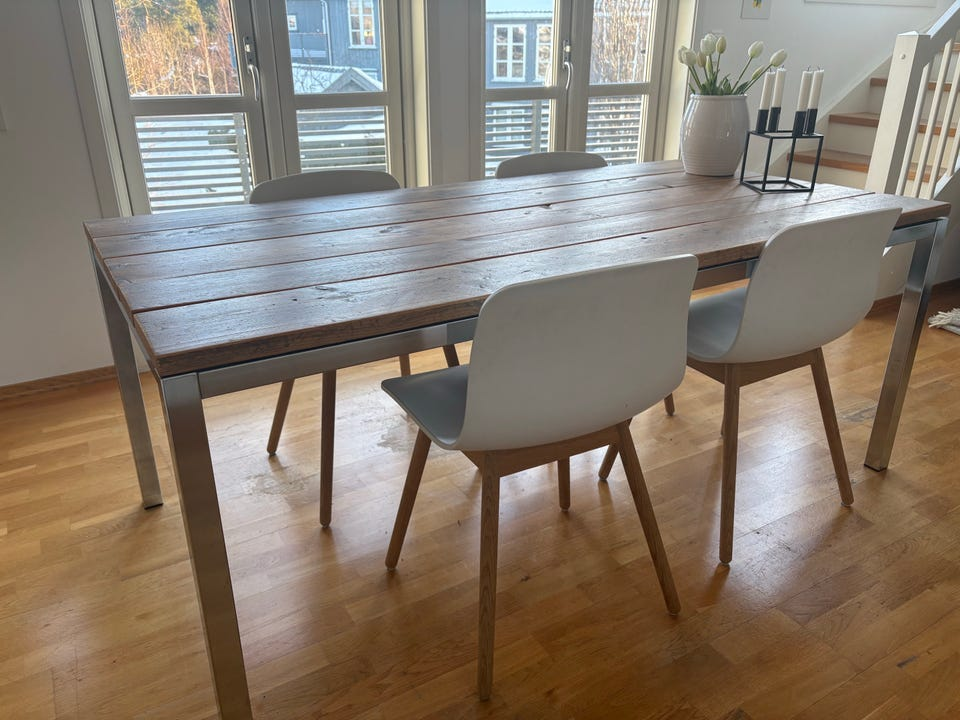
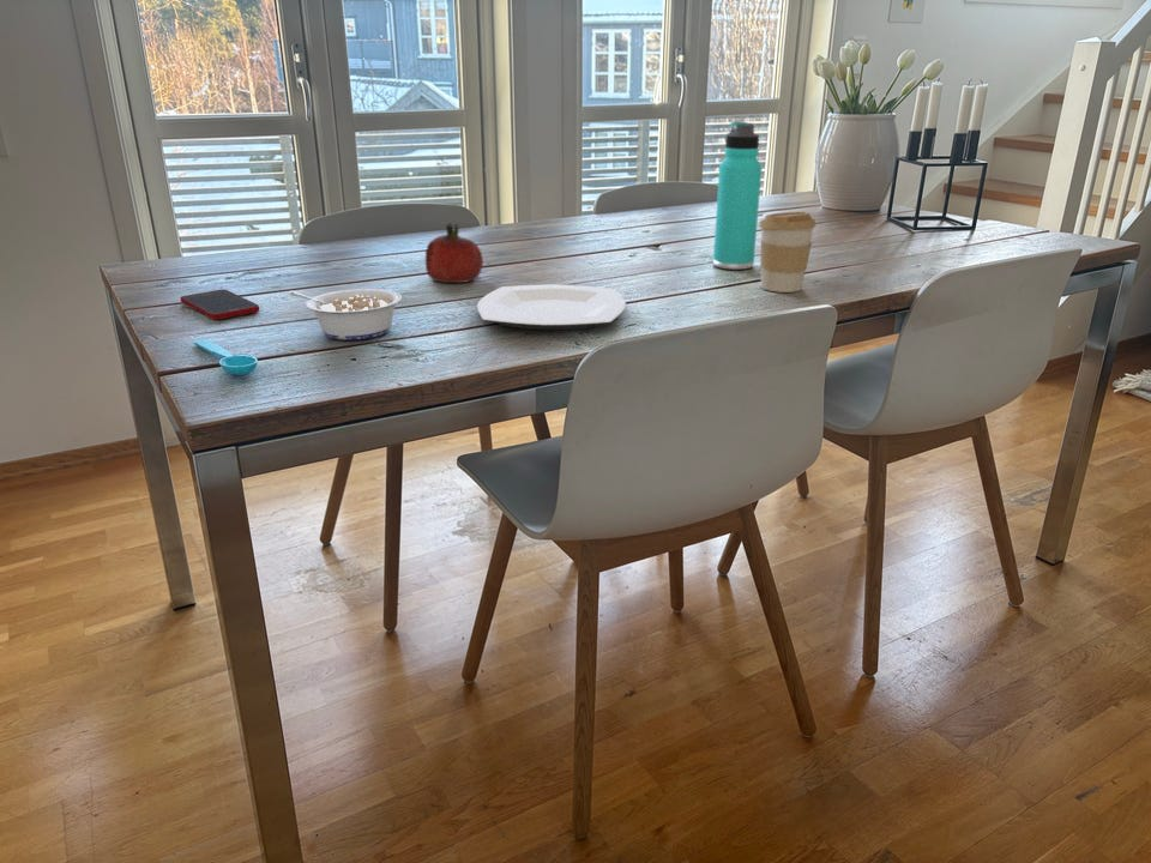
+ fruit (452, 251)
+ spoon (222, 352)
+ legume (351, 313)
+ plate (552, 308)
+ coffee cup (784, 249)
+ cell phone (219, 303)
+ thermos bottle (737, 195)
